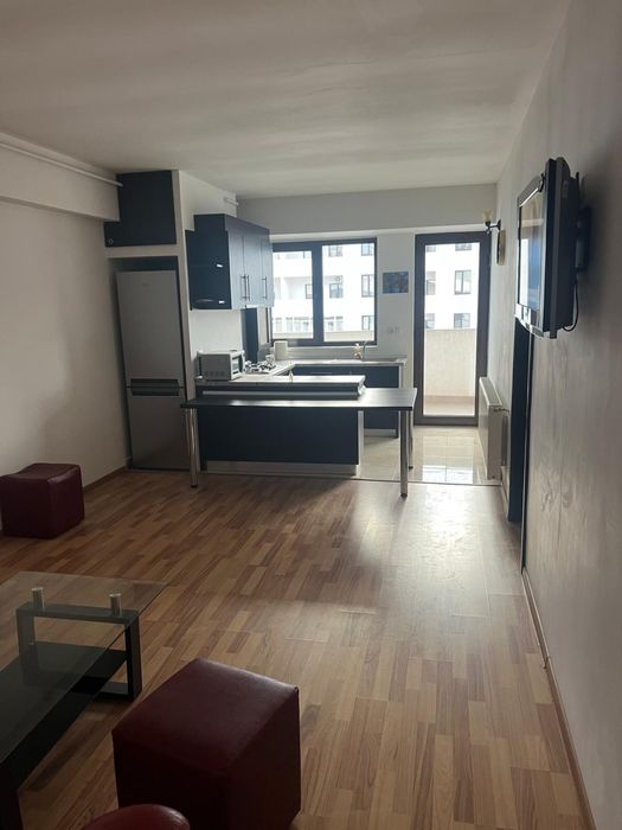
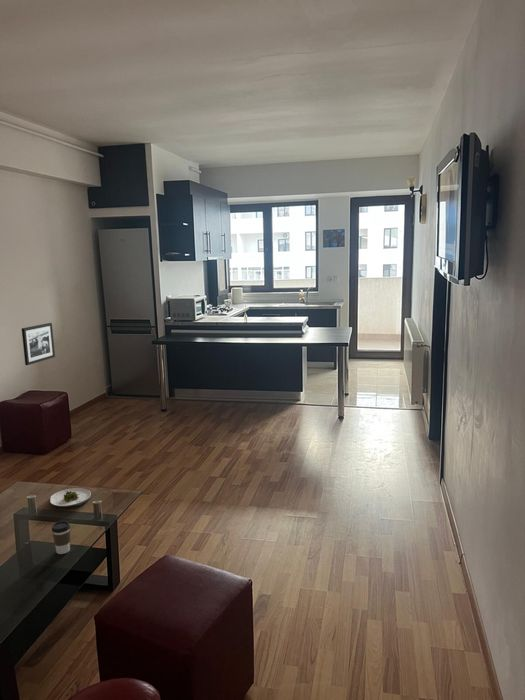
+ salad plate (70, 495)
+ picture frame (39, 343)
+ coffee cup (62, 537)
